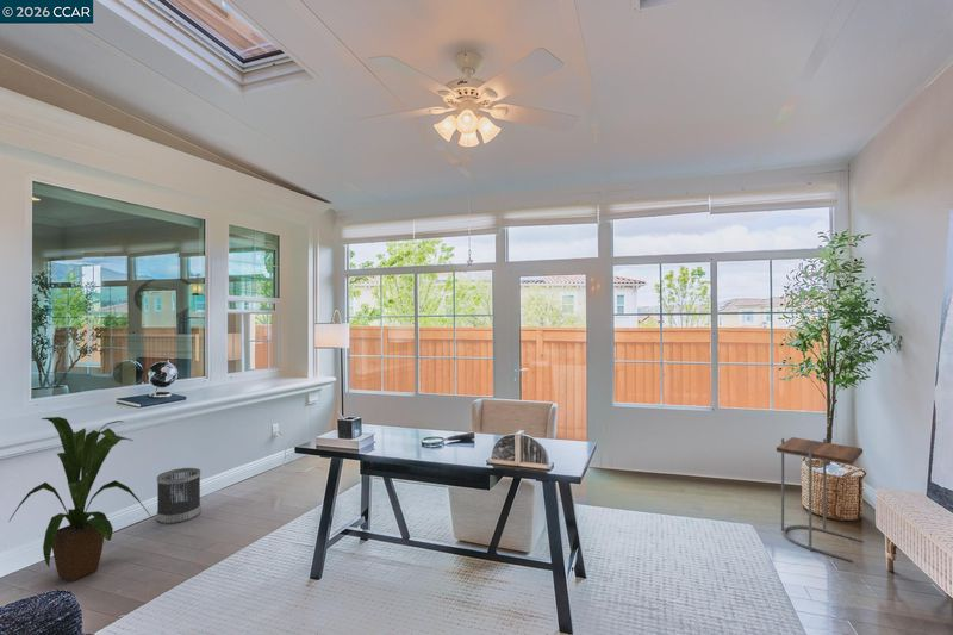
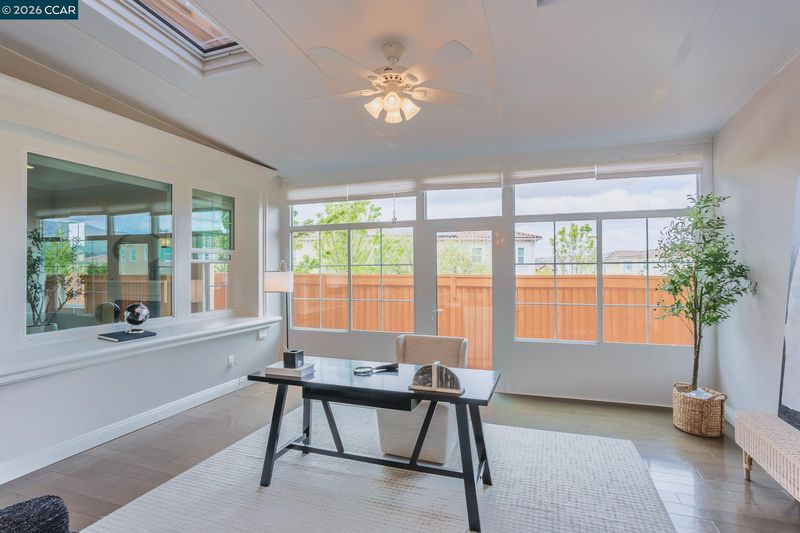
- wastebasket (179, 494)
- side table (823, 492)
- house plant (92, 484)
